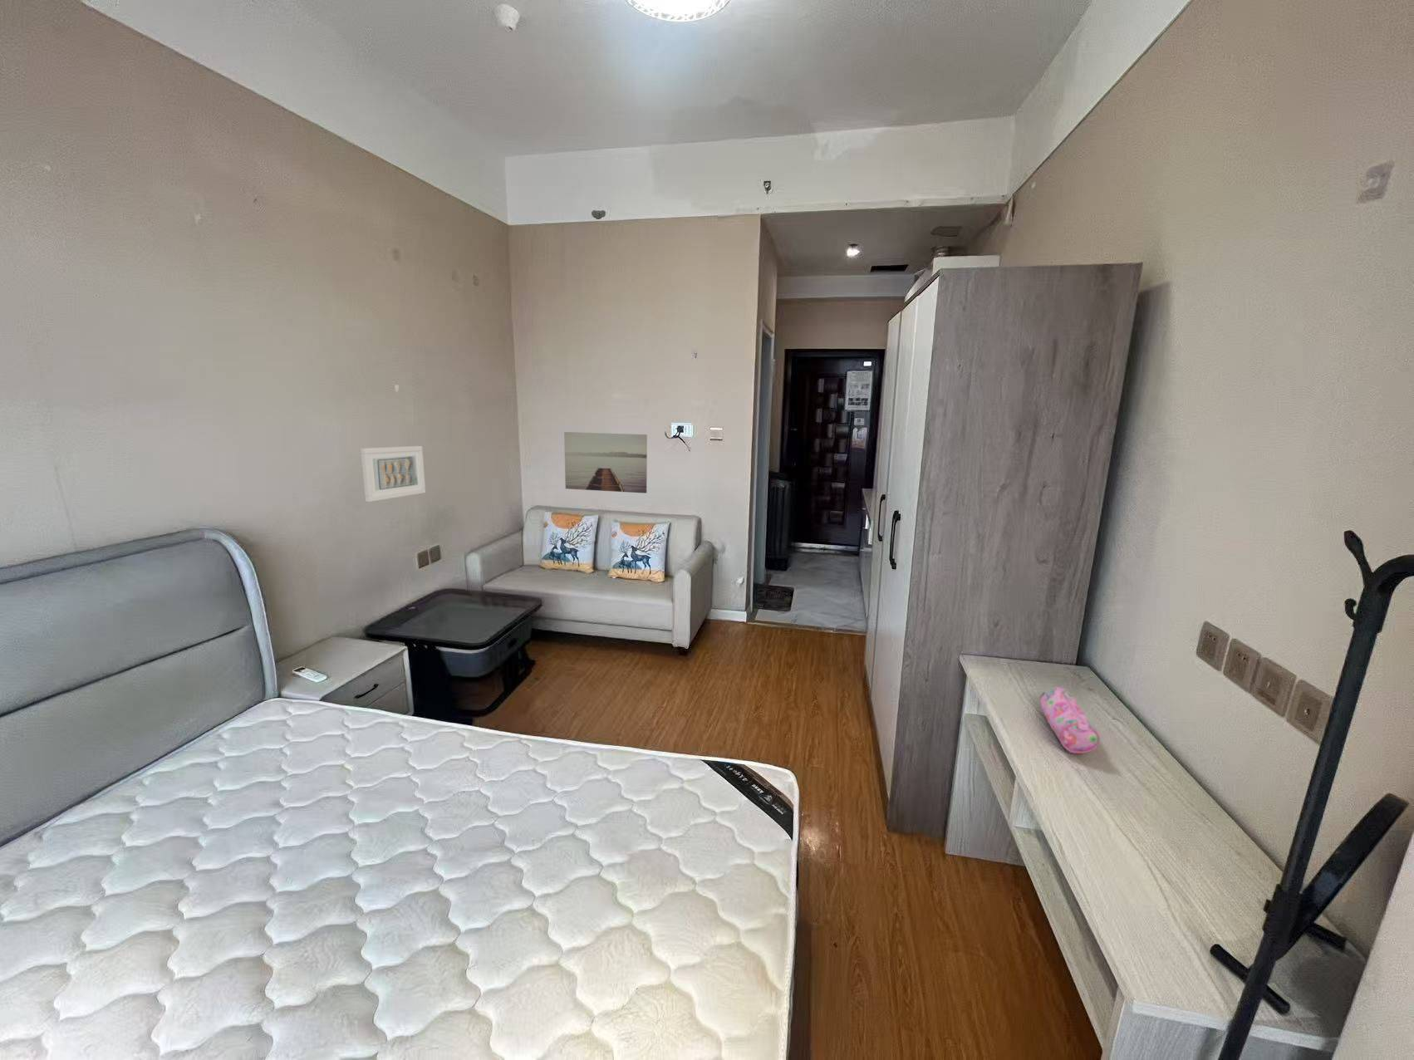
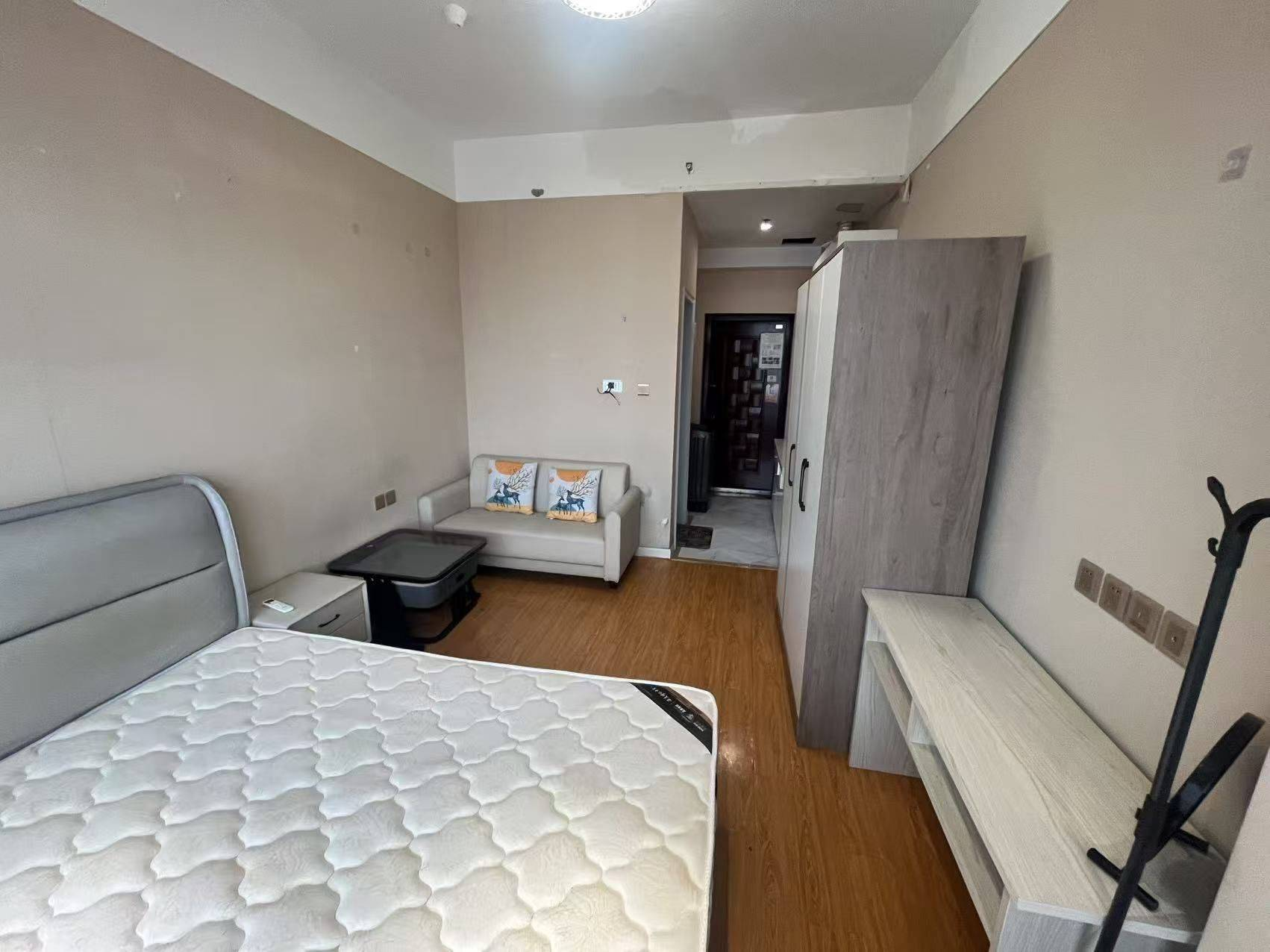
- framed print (395, 472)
- pencil case (1067, 718)
- wall art (605, 462)
